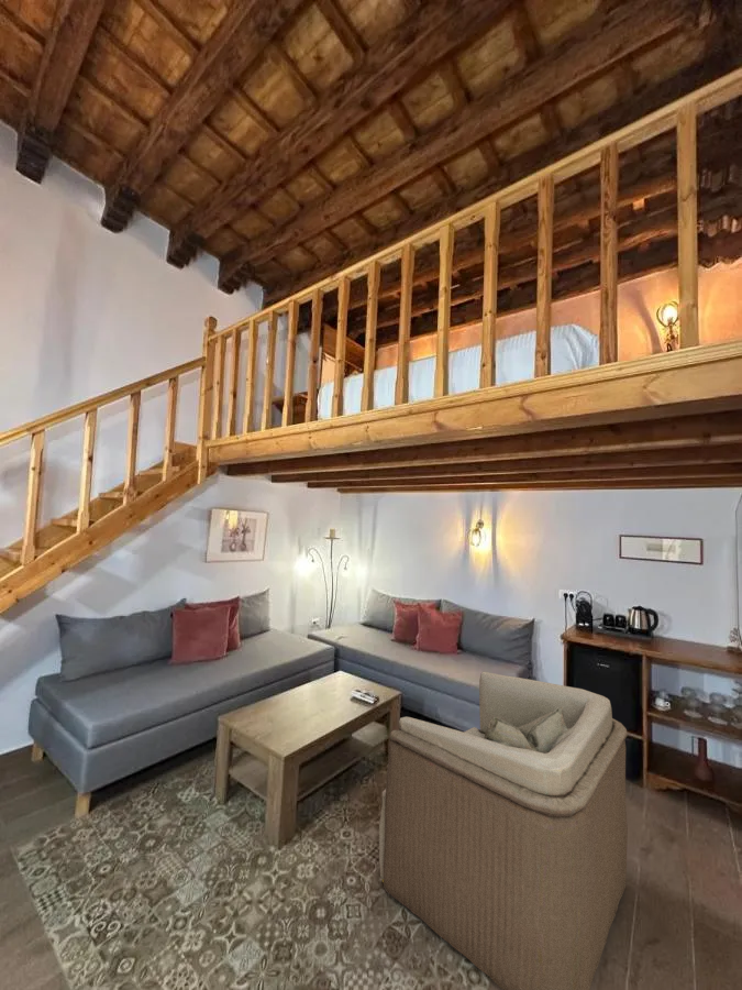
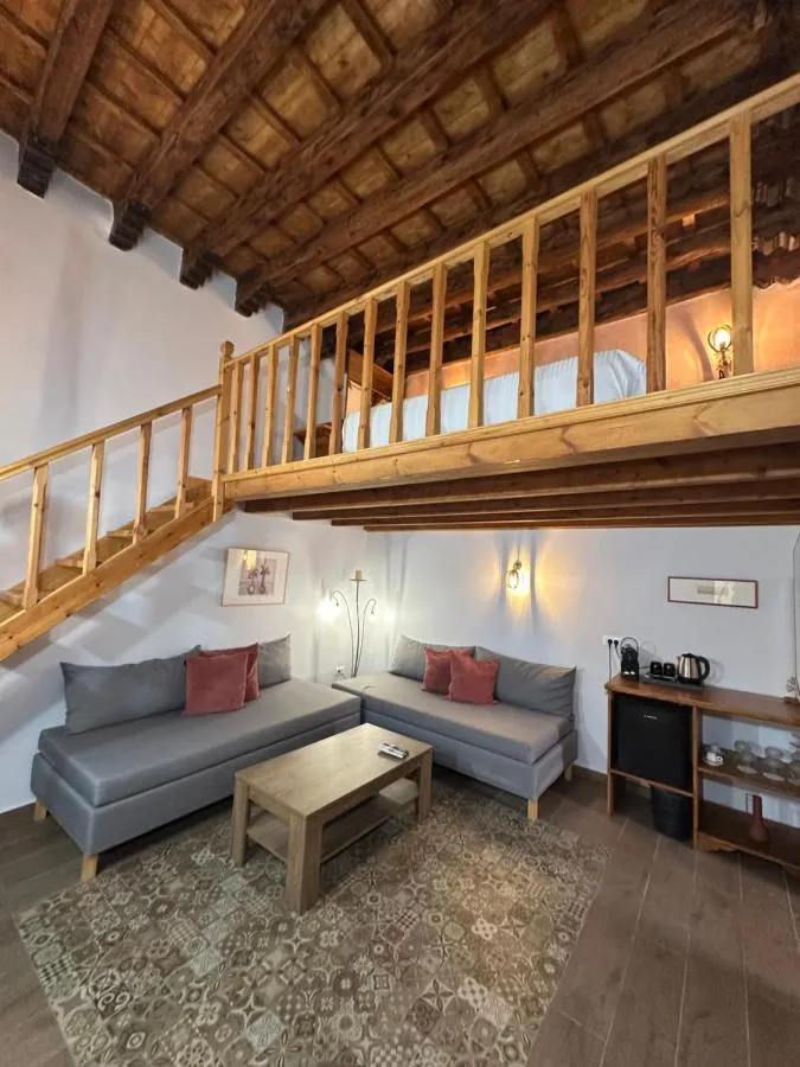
- armchair (506, 780)
